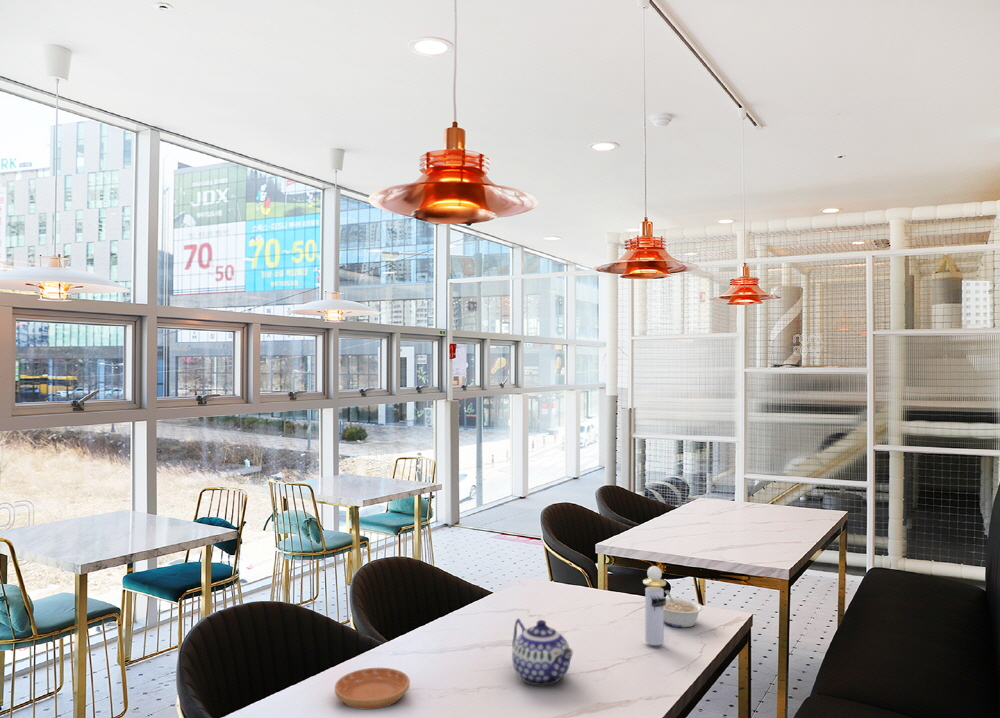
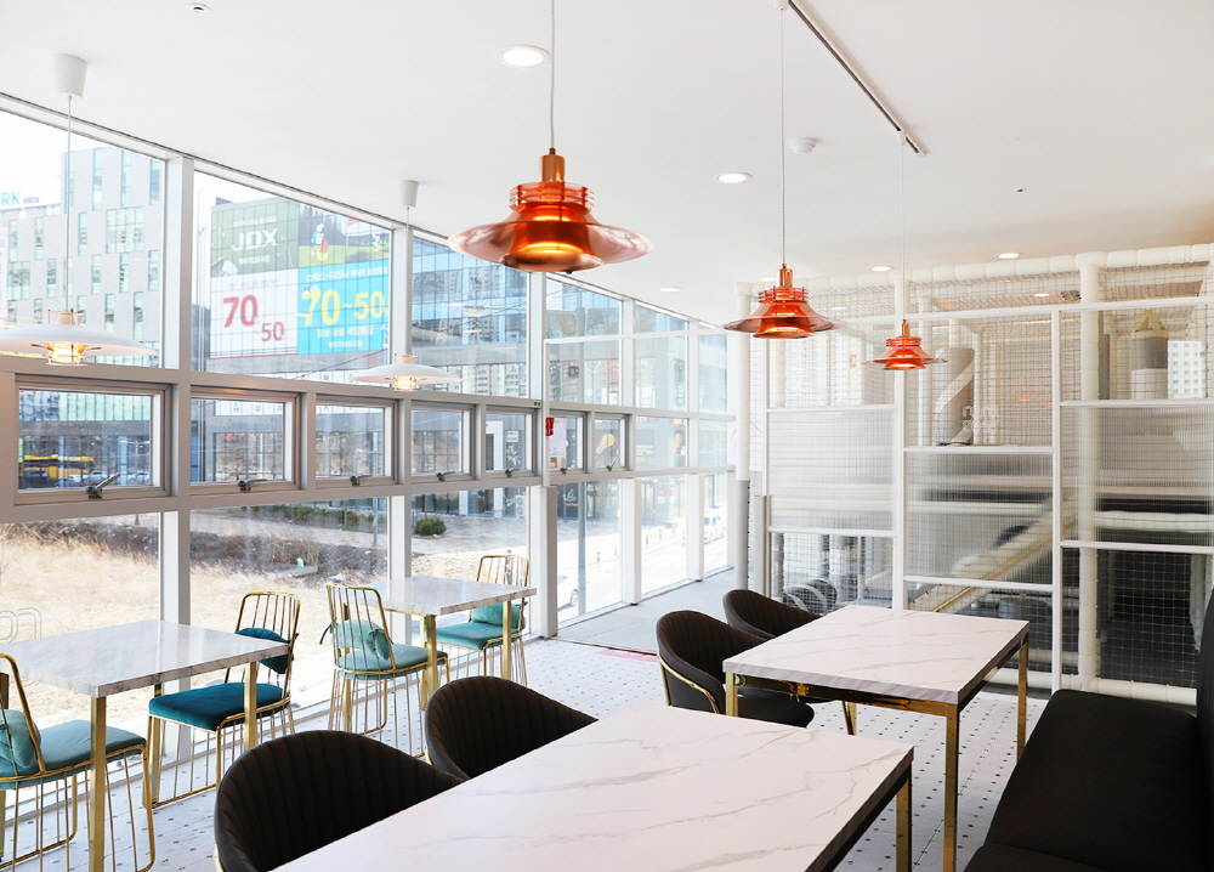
- teapot (540, 648)
- saucer (372, 689)
- perfume bottle (654, 605)
- legume (676, 610)
